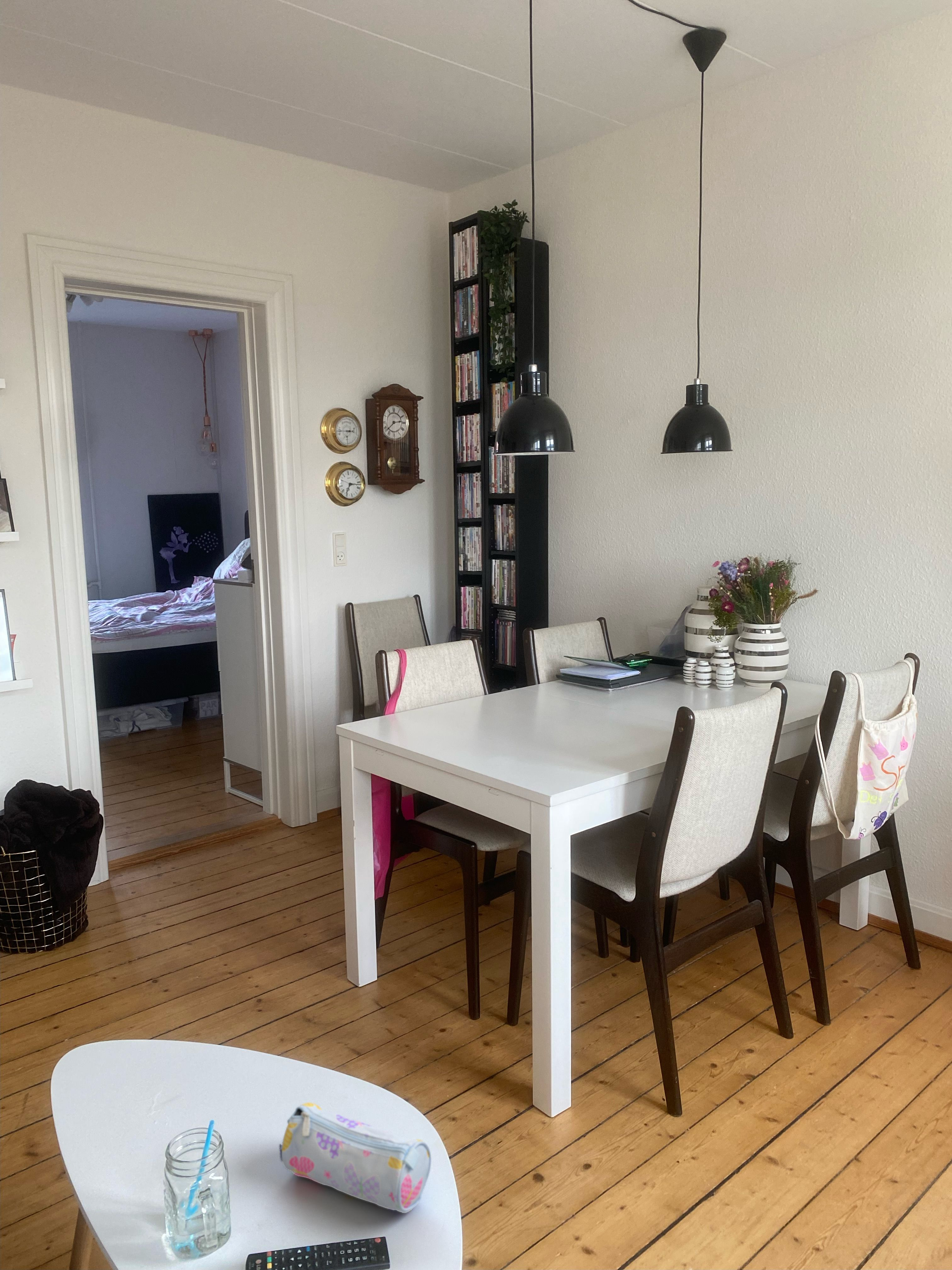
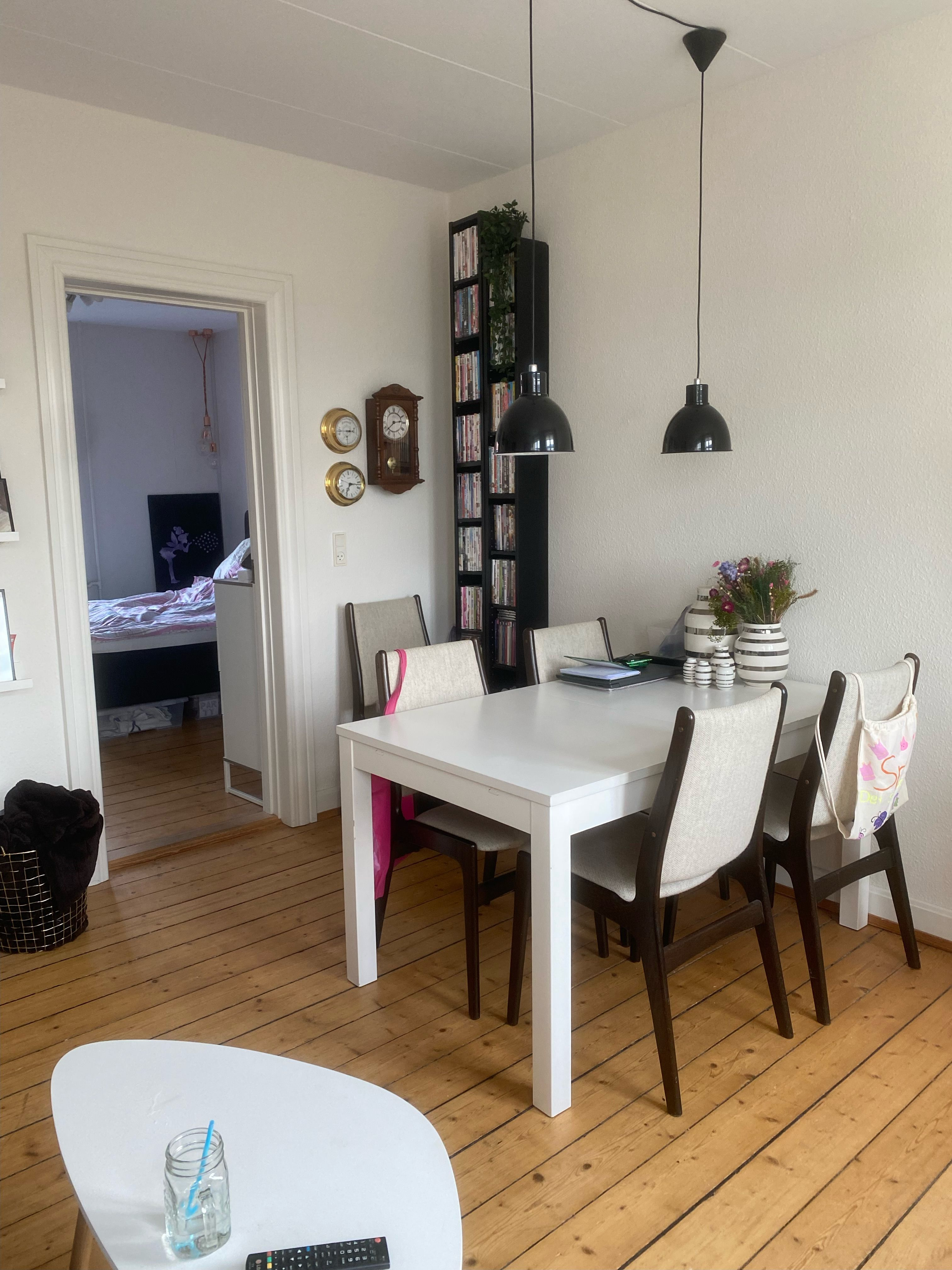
- pencil case (355, 1154)
